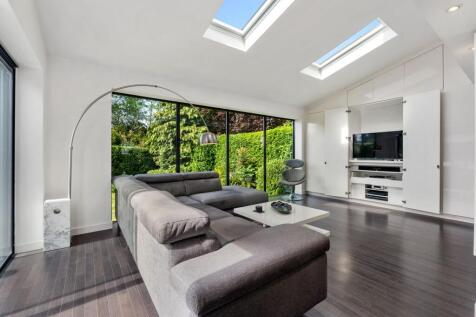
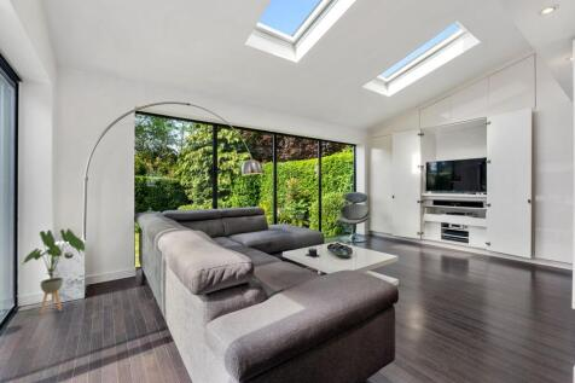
+ house plant (54, 268)
